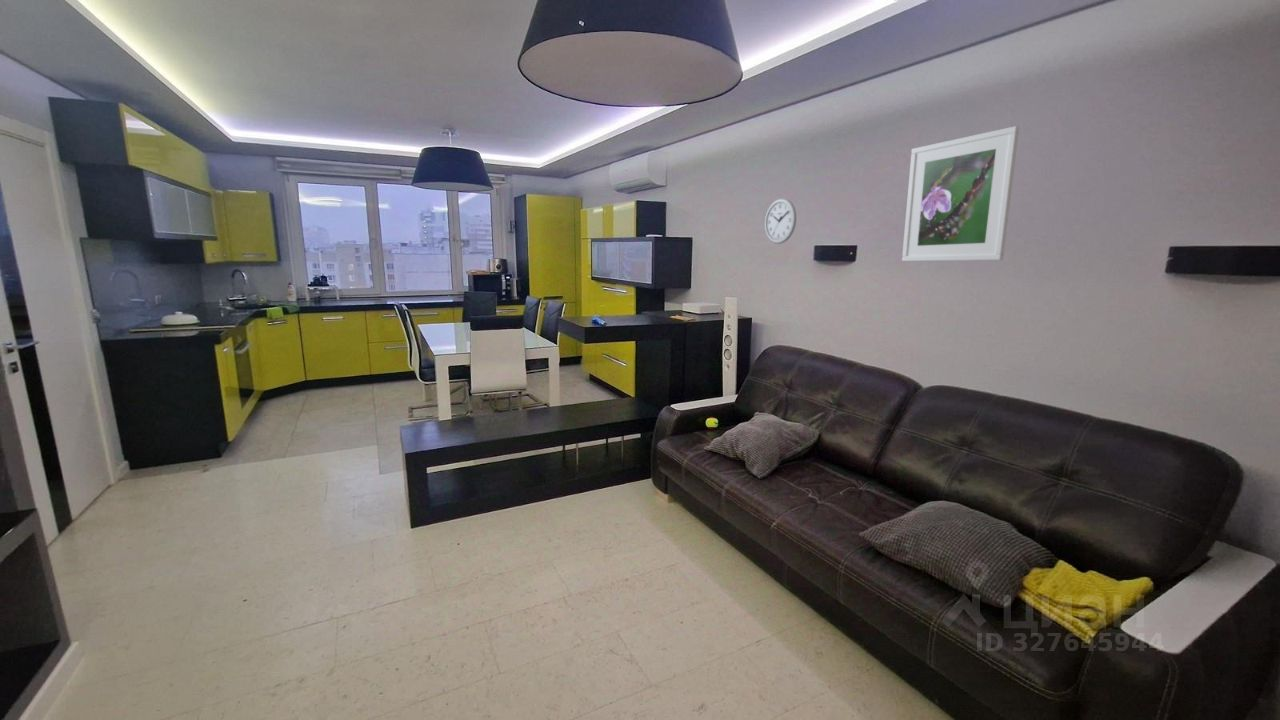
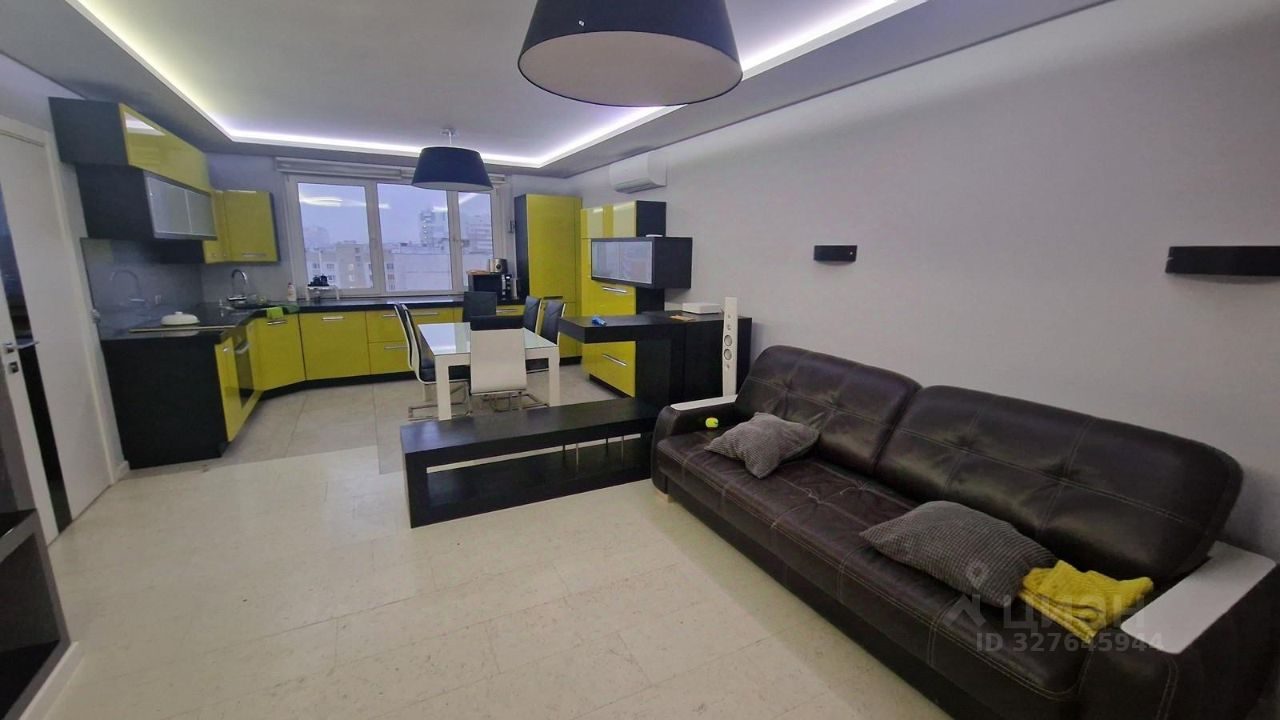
- wall clock (779, 221)
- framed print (954, 200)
